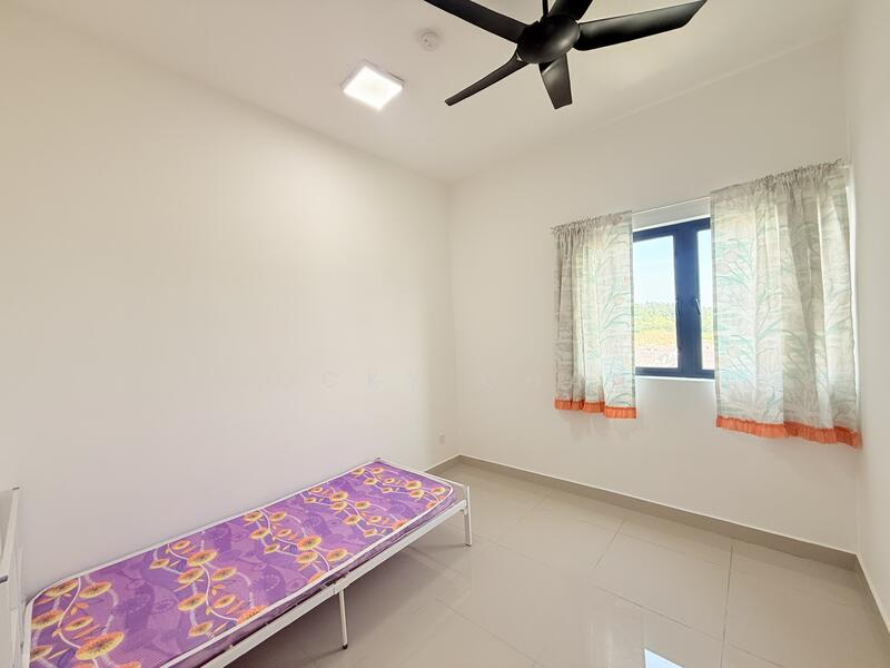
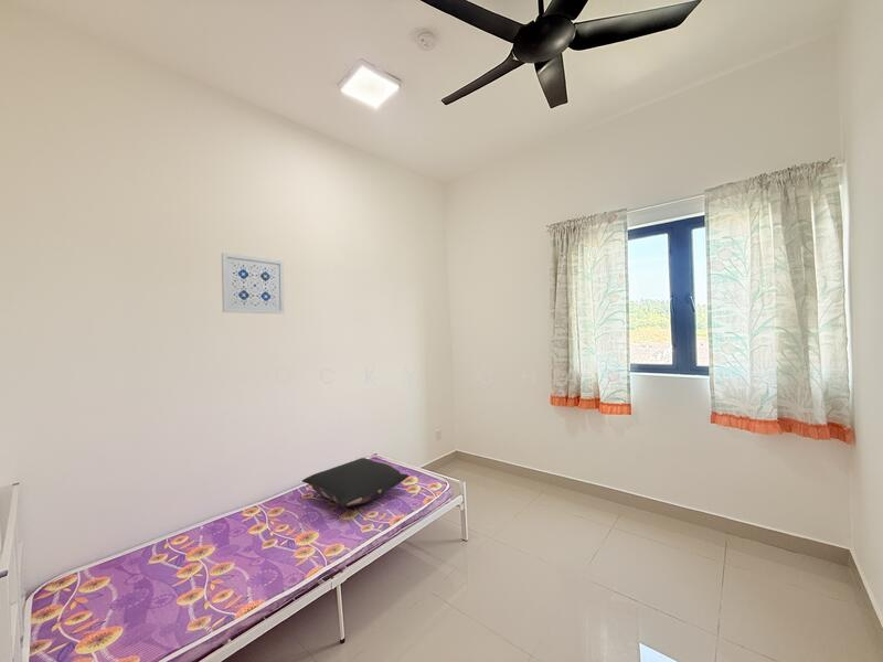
+ wall art (254, 285)
+ pillow (355, 479)
